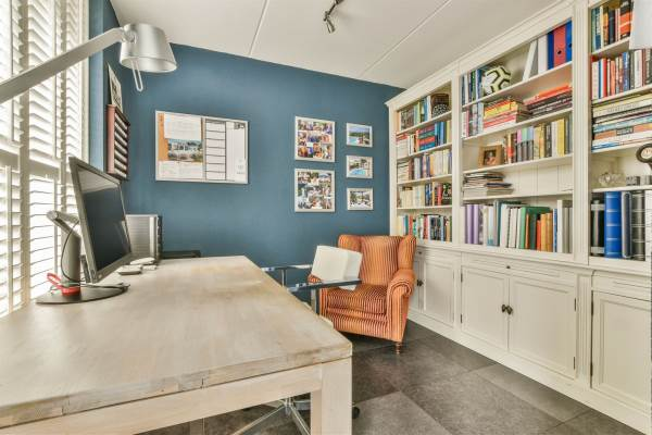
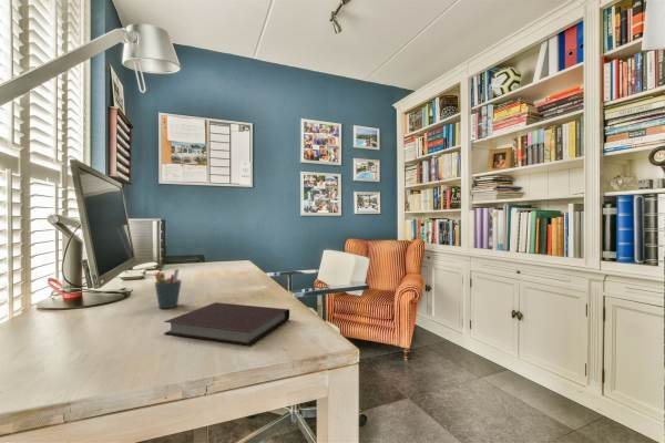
+ notebook (231, 320)
+ pen holder (167, 287)
